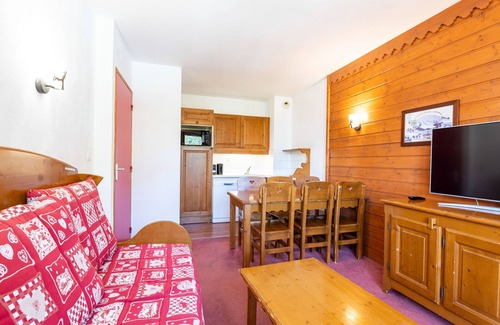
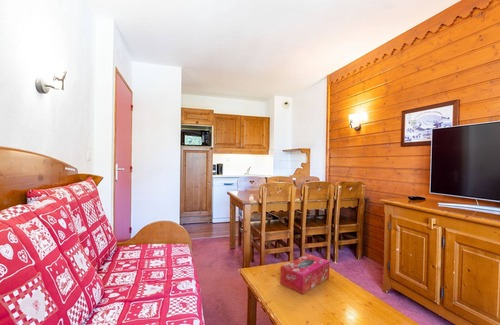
+ tissue box (305, 271)
